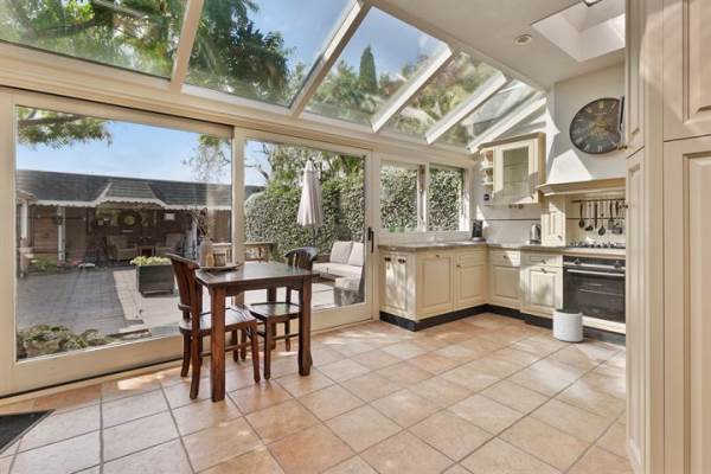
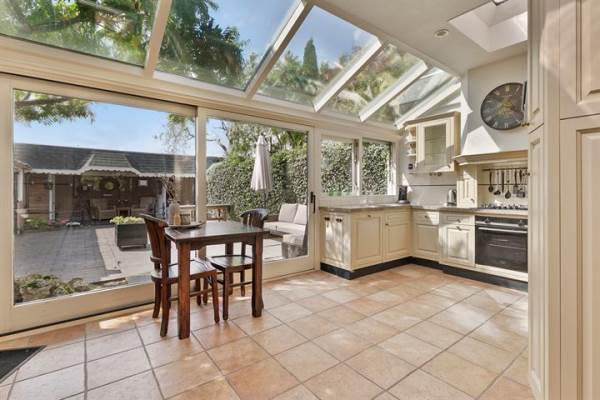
- plant pot (568, 325)
